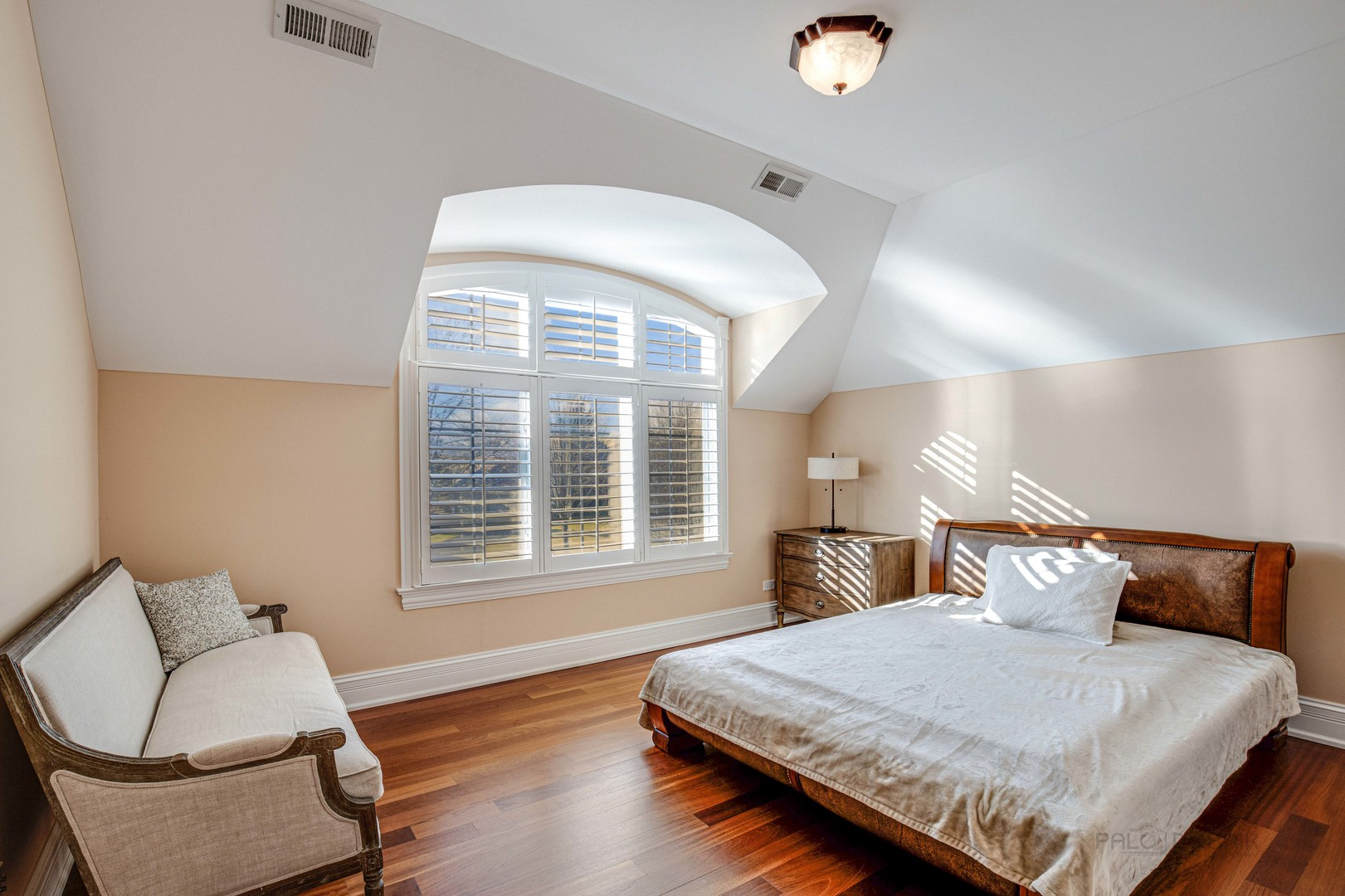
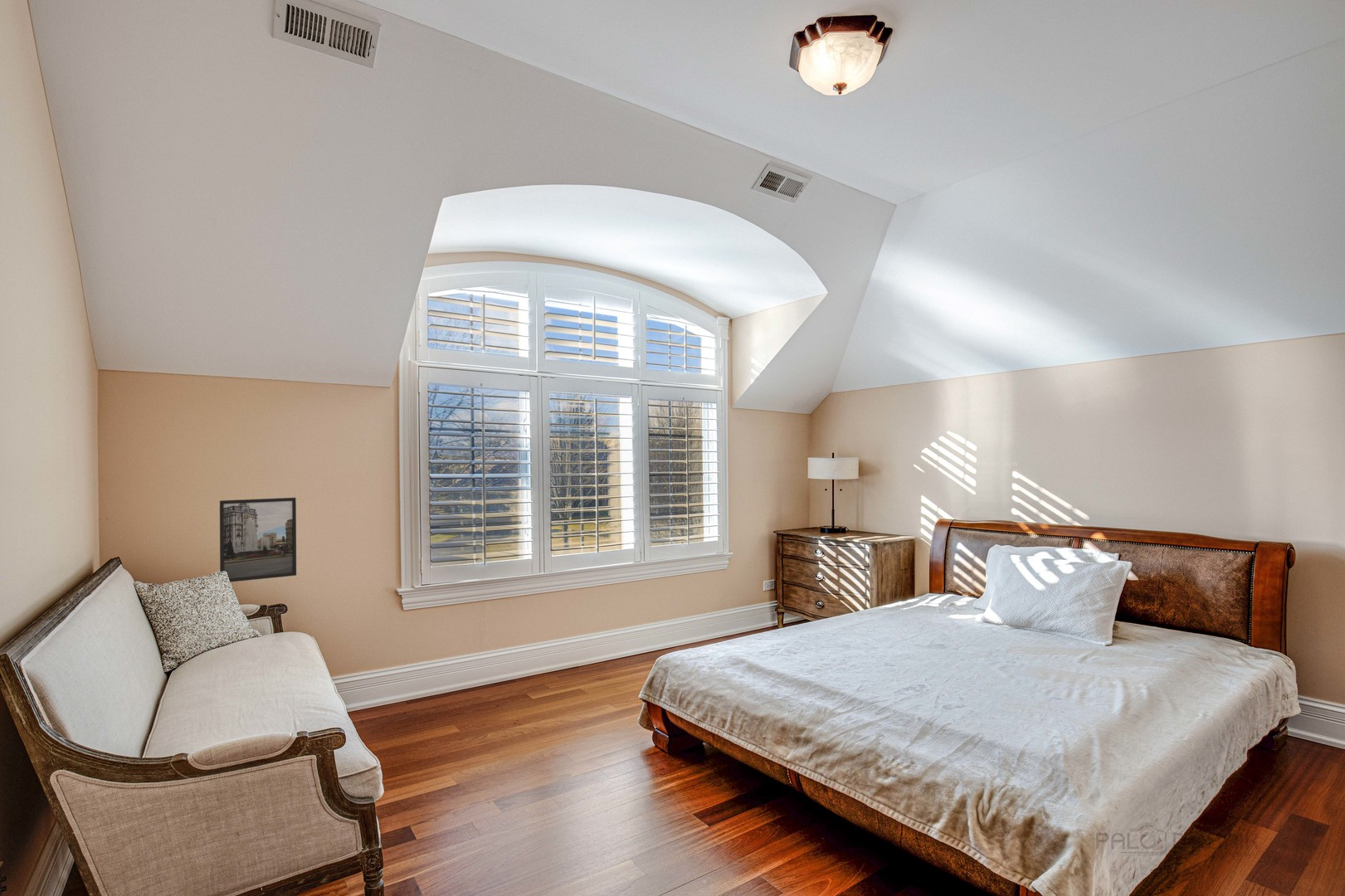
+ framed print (259, 538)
